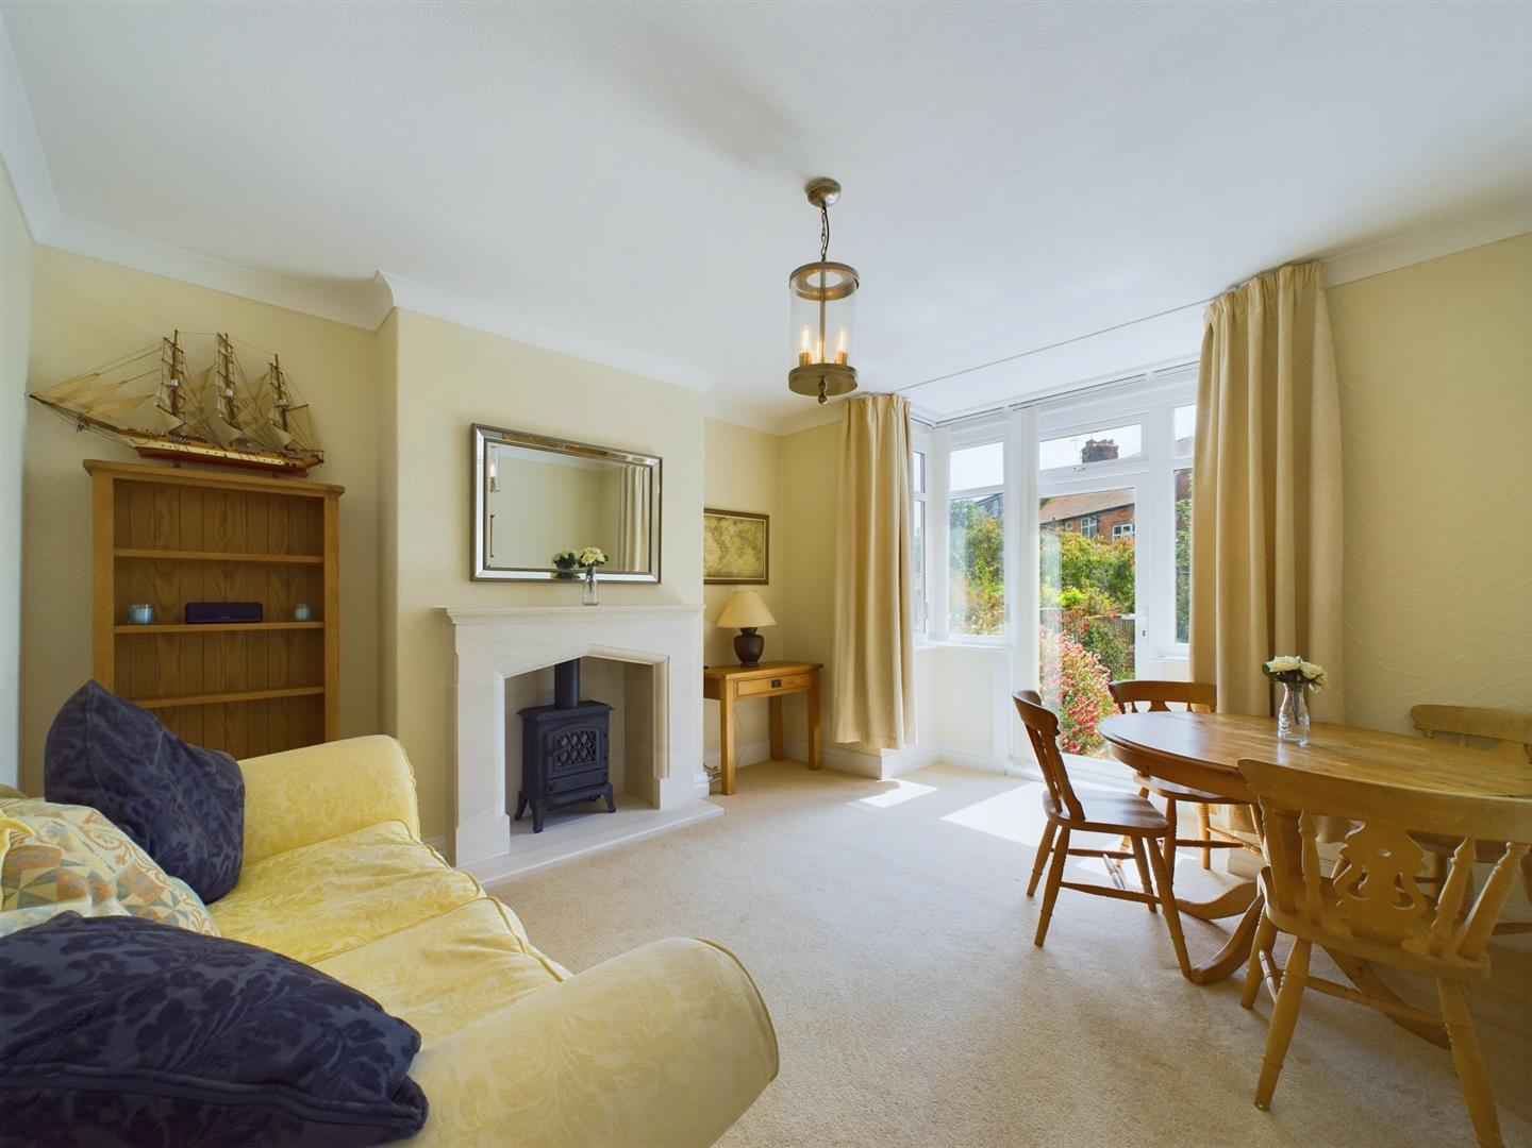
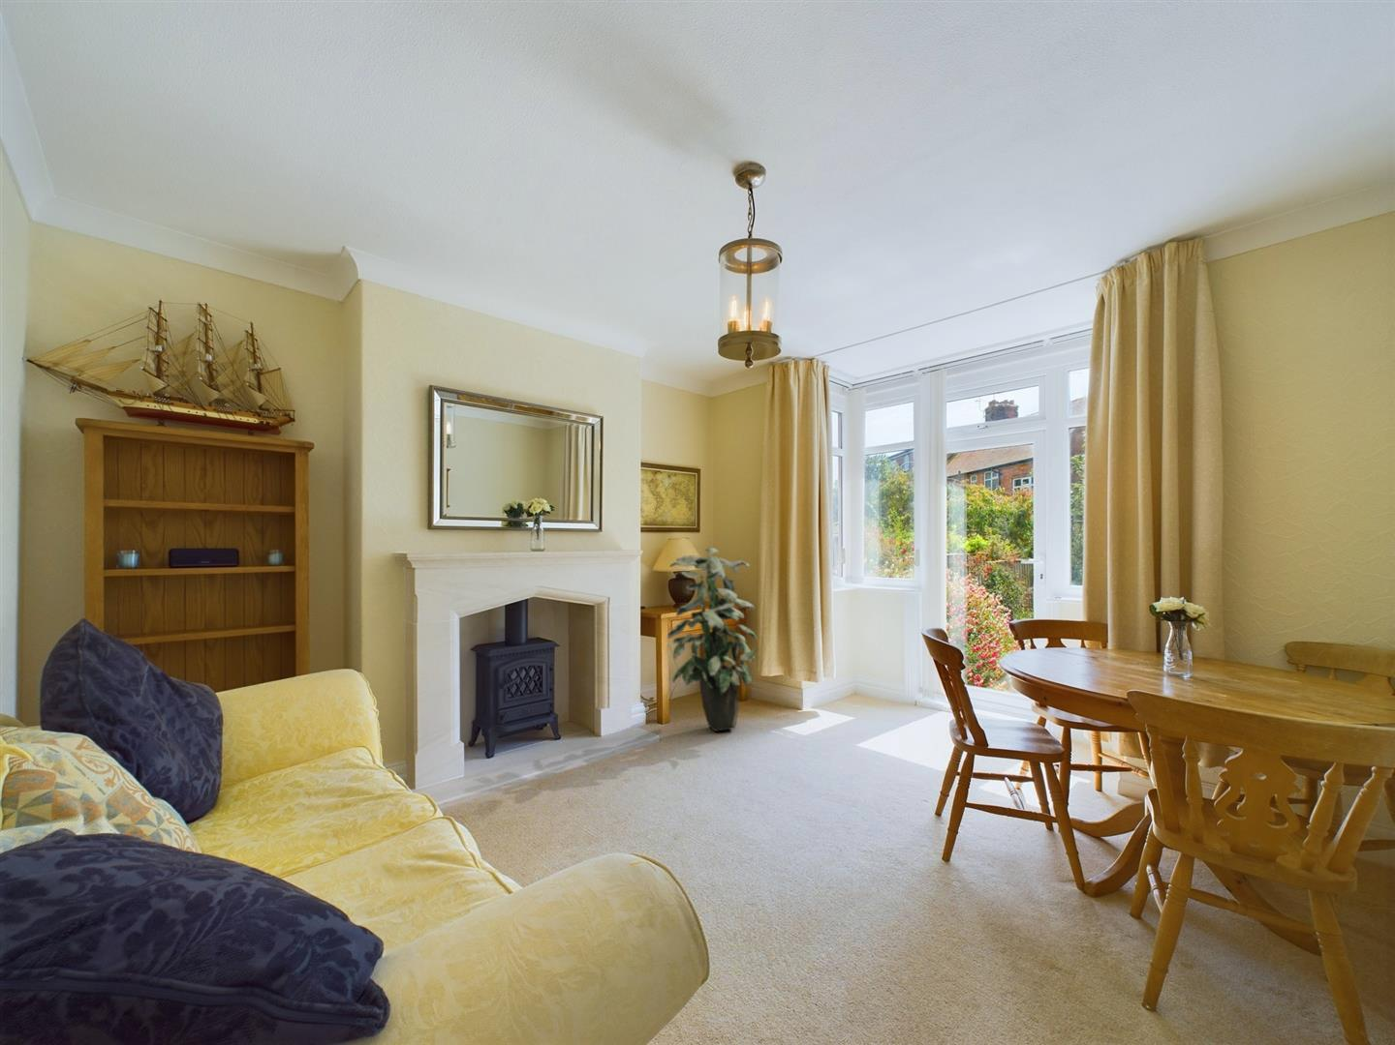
+ indoor plant (712, 637)
